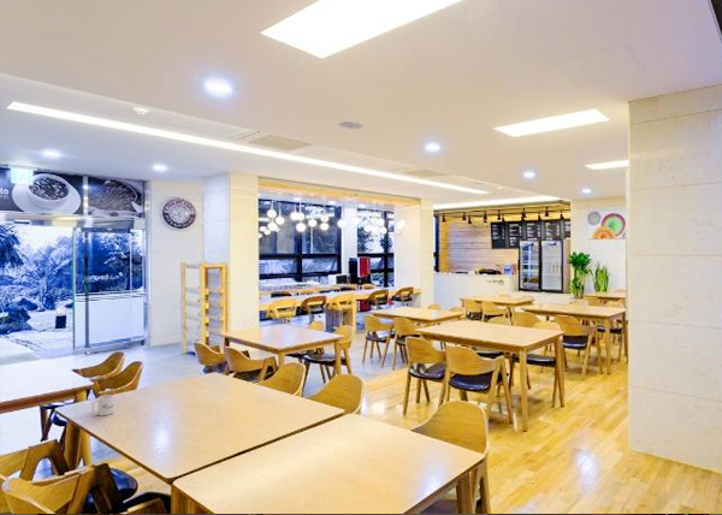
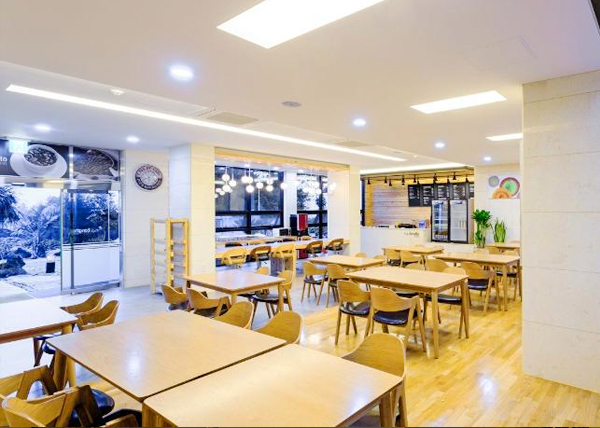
- mug (102, 406)
